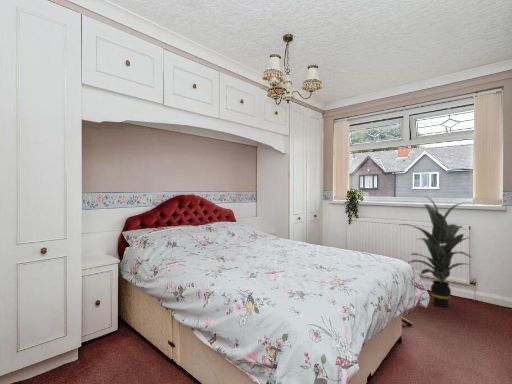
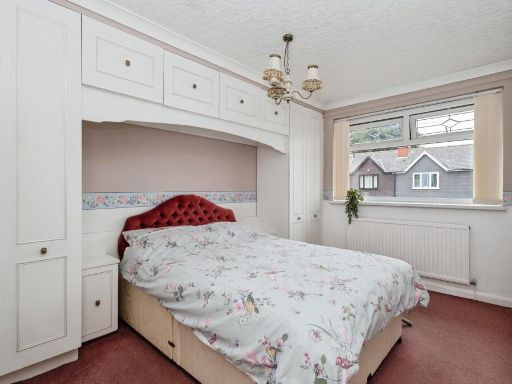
- indoor plant (436, 249)
